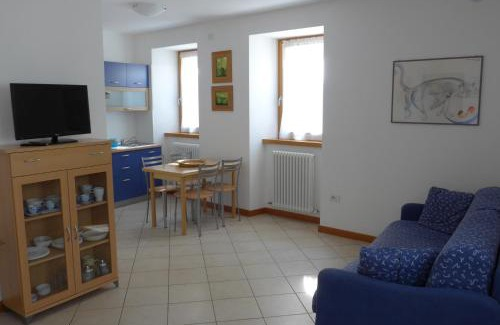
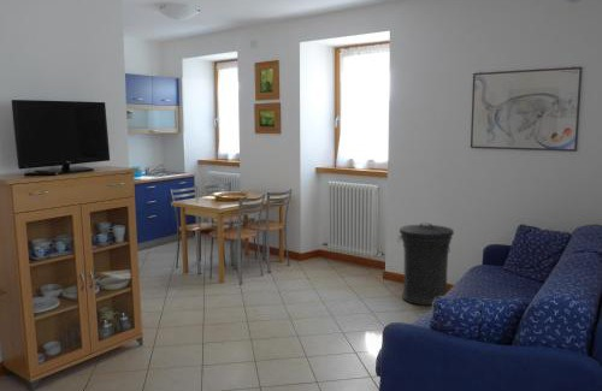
+ trash can (425, 260)
